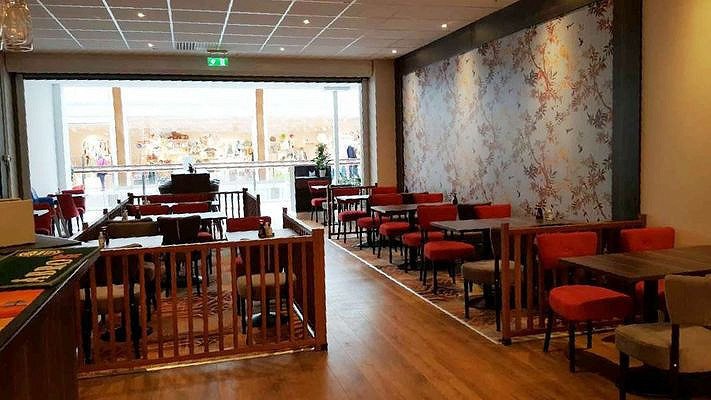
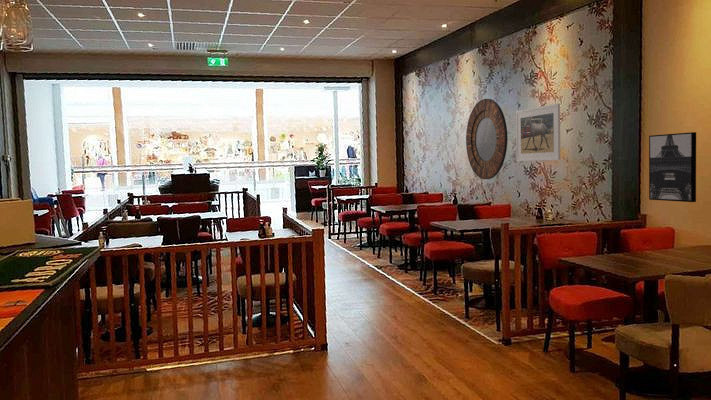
+ home mirror (485, 139)
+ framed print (536, 134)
+ wall art (671, 167)
